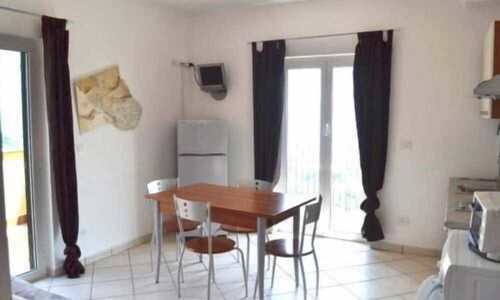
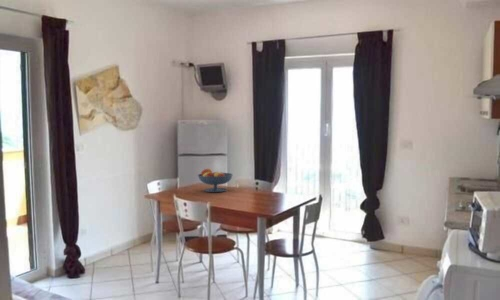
+ fruit bowl (215, 179)
